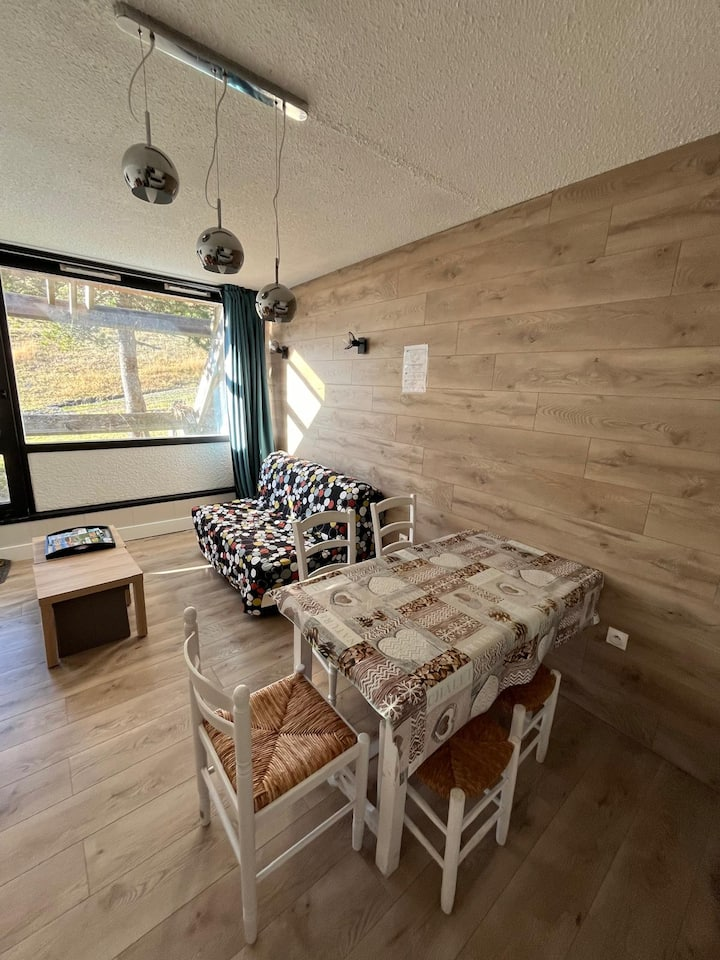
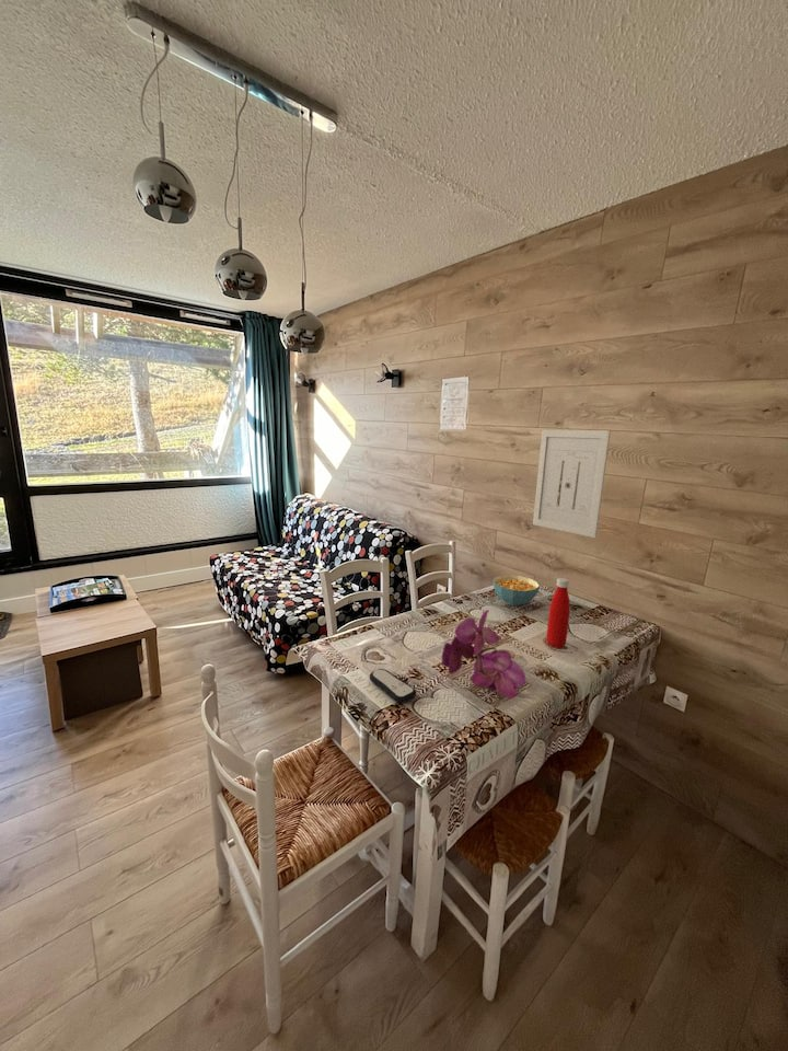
+ wall art (568, 482)
+ flower (483, 646)
+ bottle (559, 612)
+ remote control (391, 684)
+ cereal bowl (514, 592)
